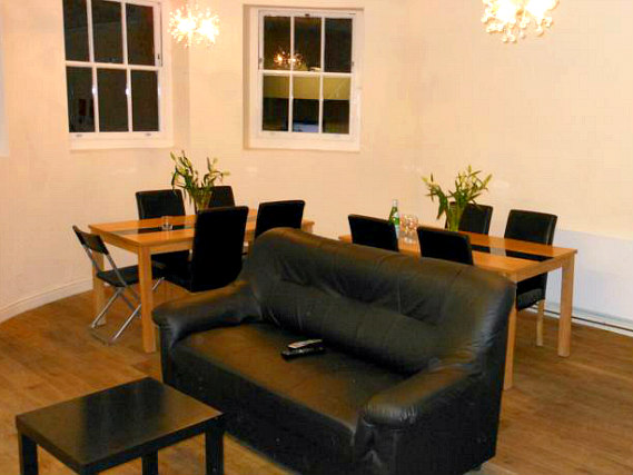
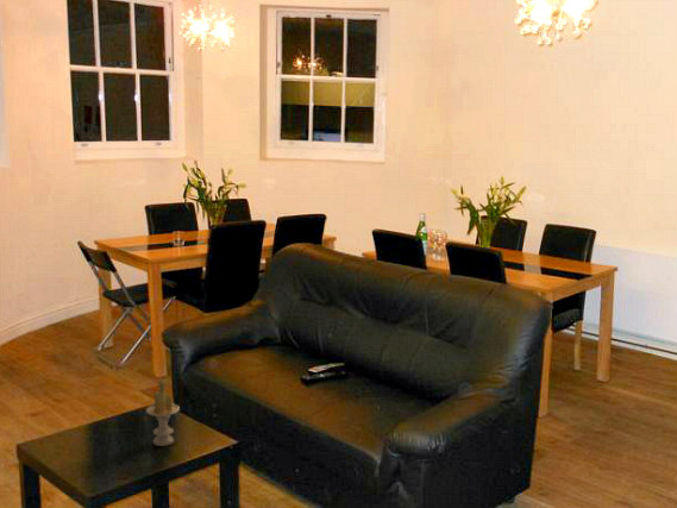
+ candle (163, 410)
